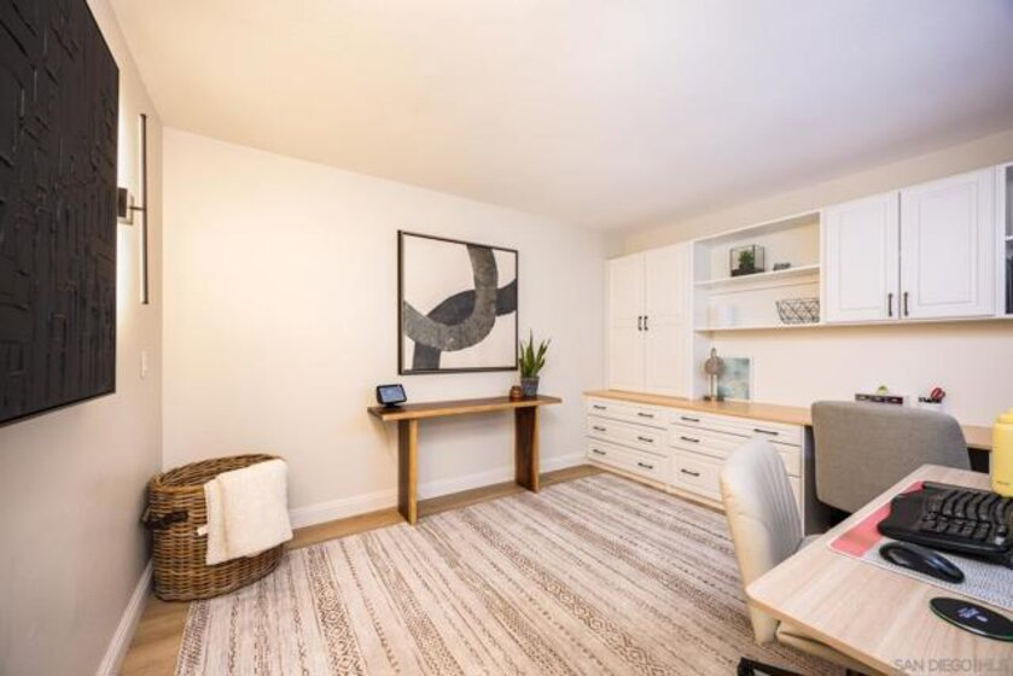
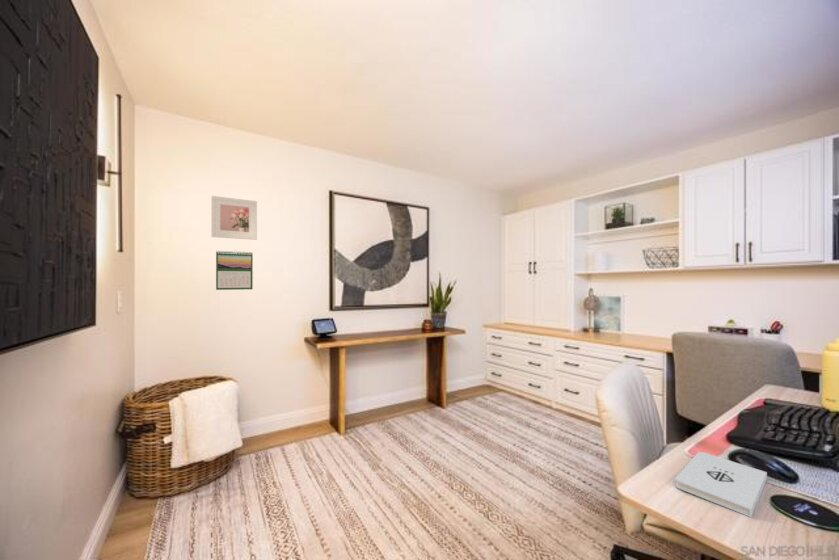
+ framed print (234, 218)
+ notepad (721, 479)
+ calendar (234, 270)
